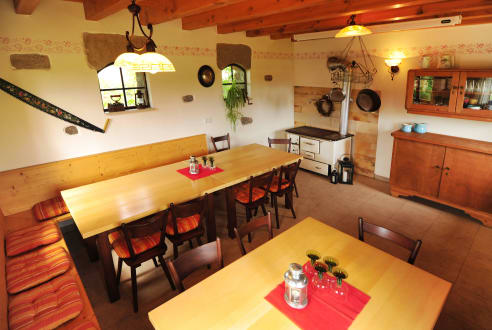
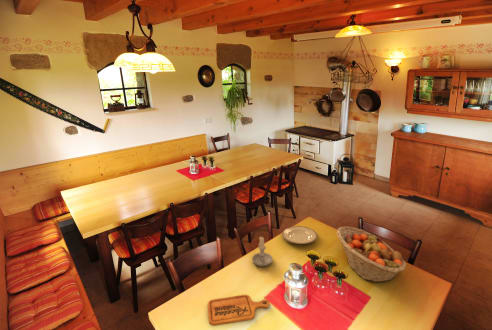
+ plate (299, 236)
+ candle (262, 249)
+ cutting board (239, 307)
+ fruit basket (368, 251)
